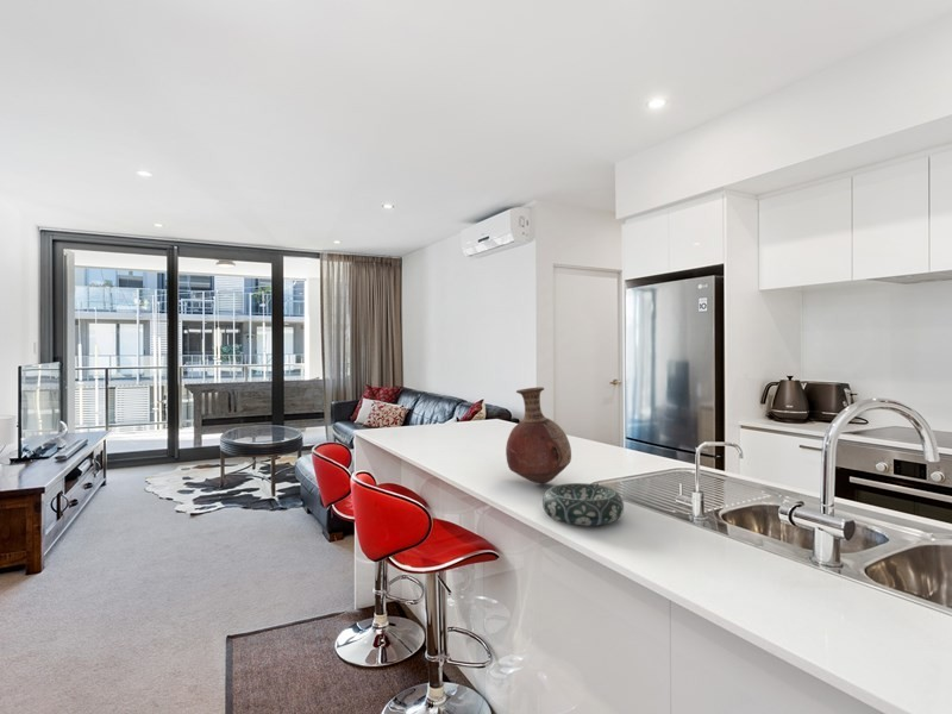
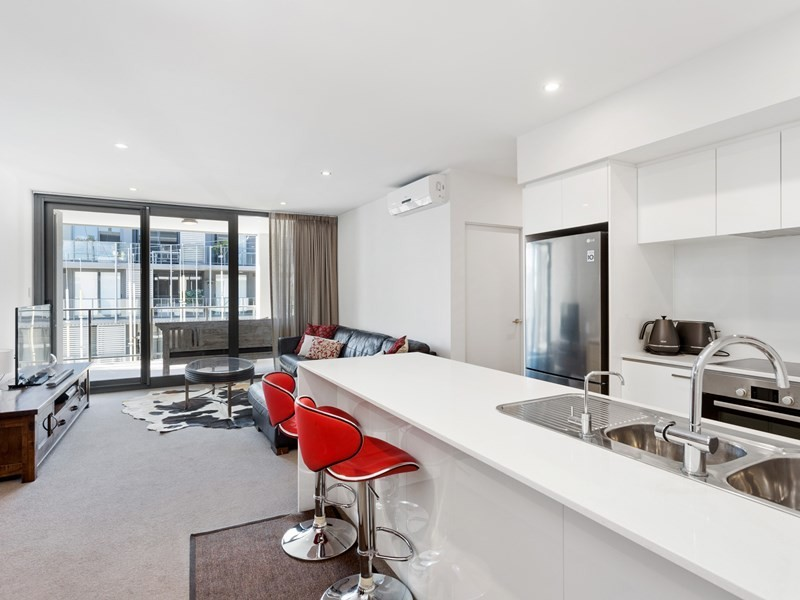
- vase (538, 436)
- decorative bowl (582, 503)
